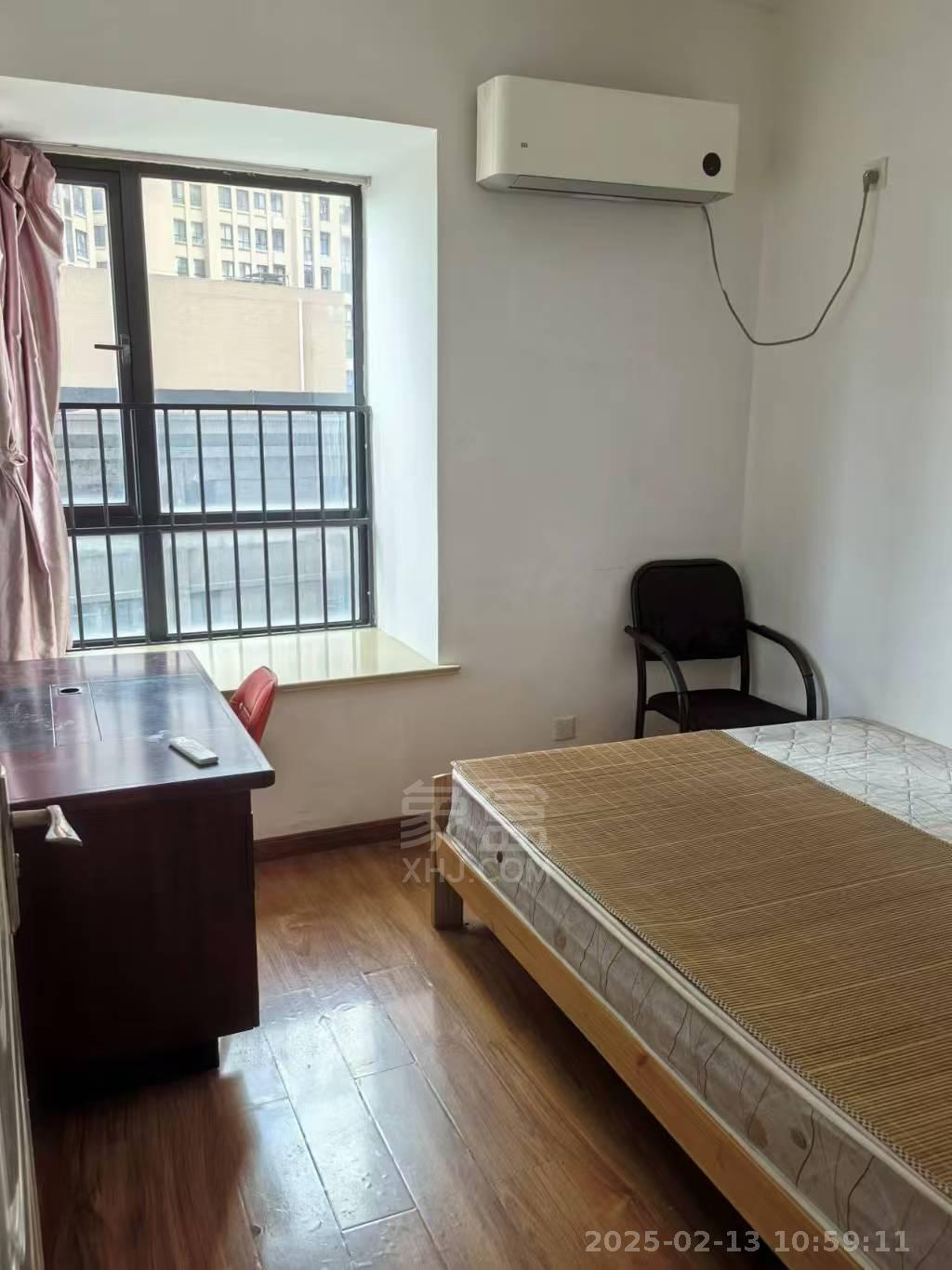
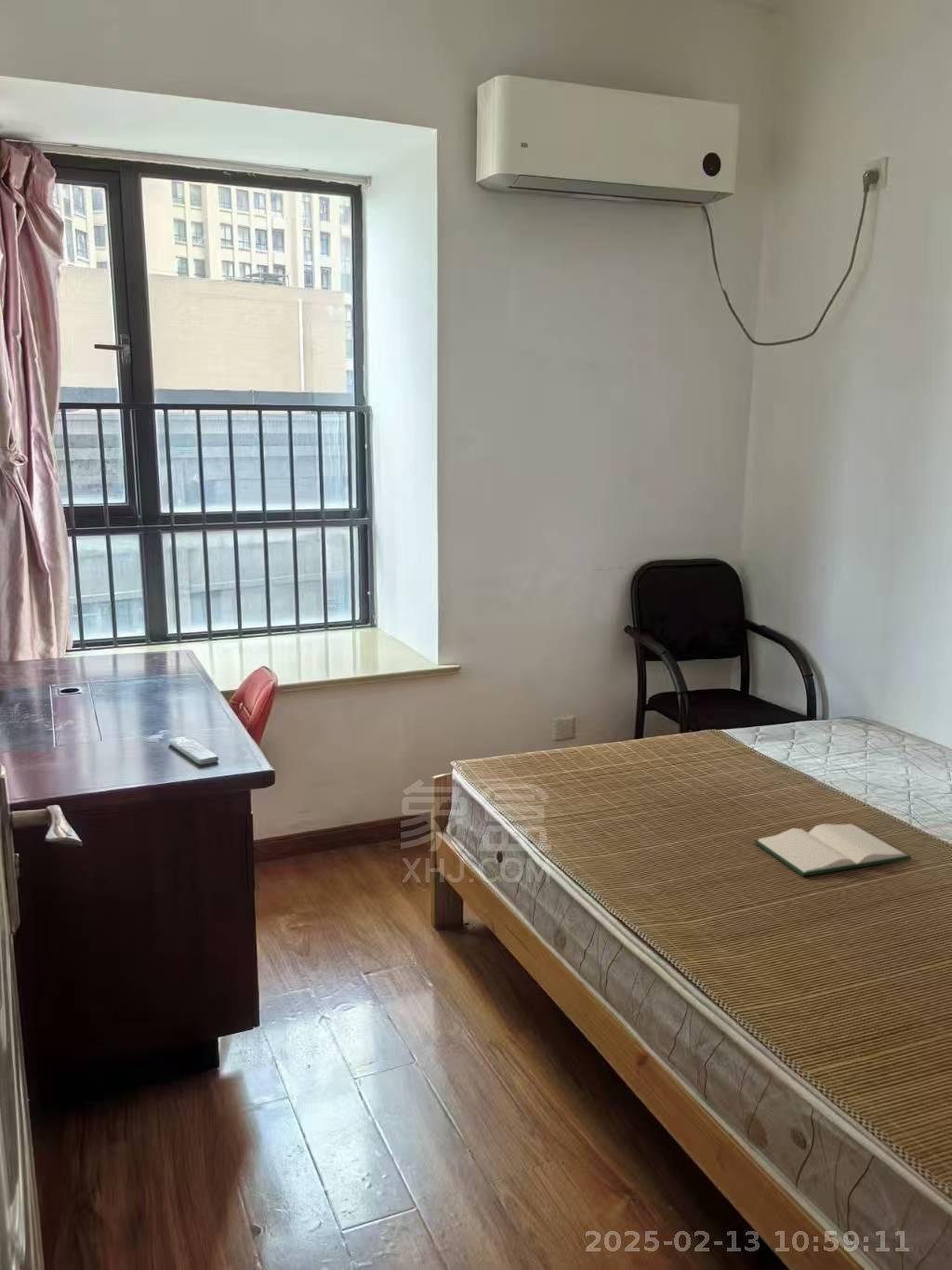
+ hardback book (831, 845)
